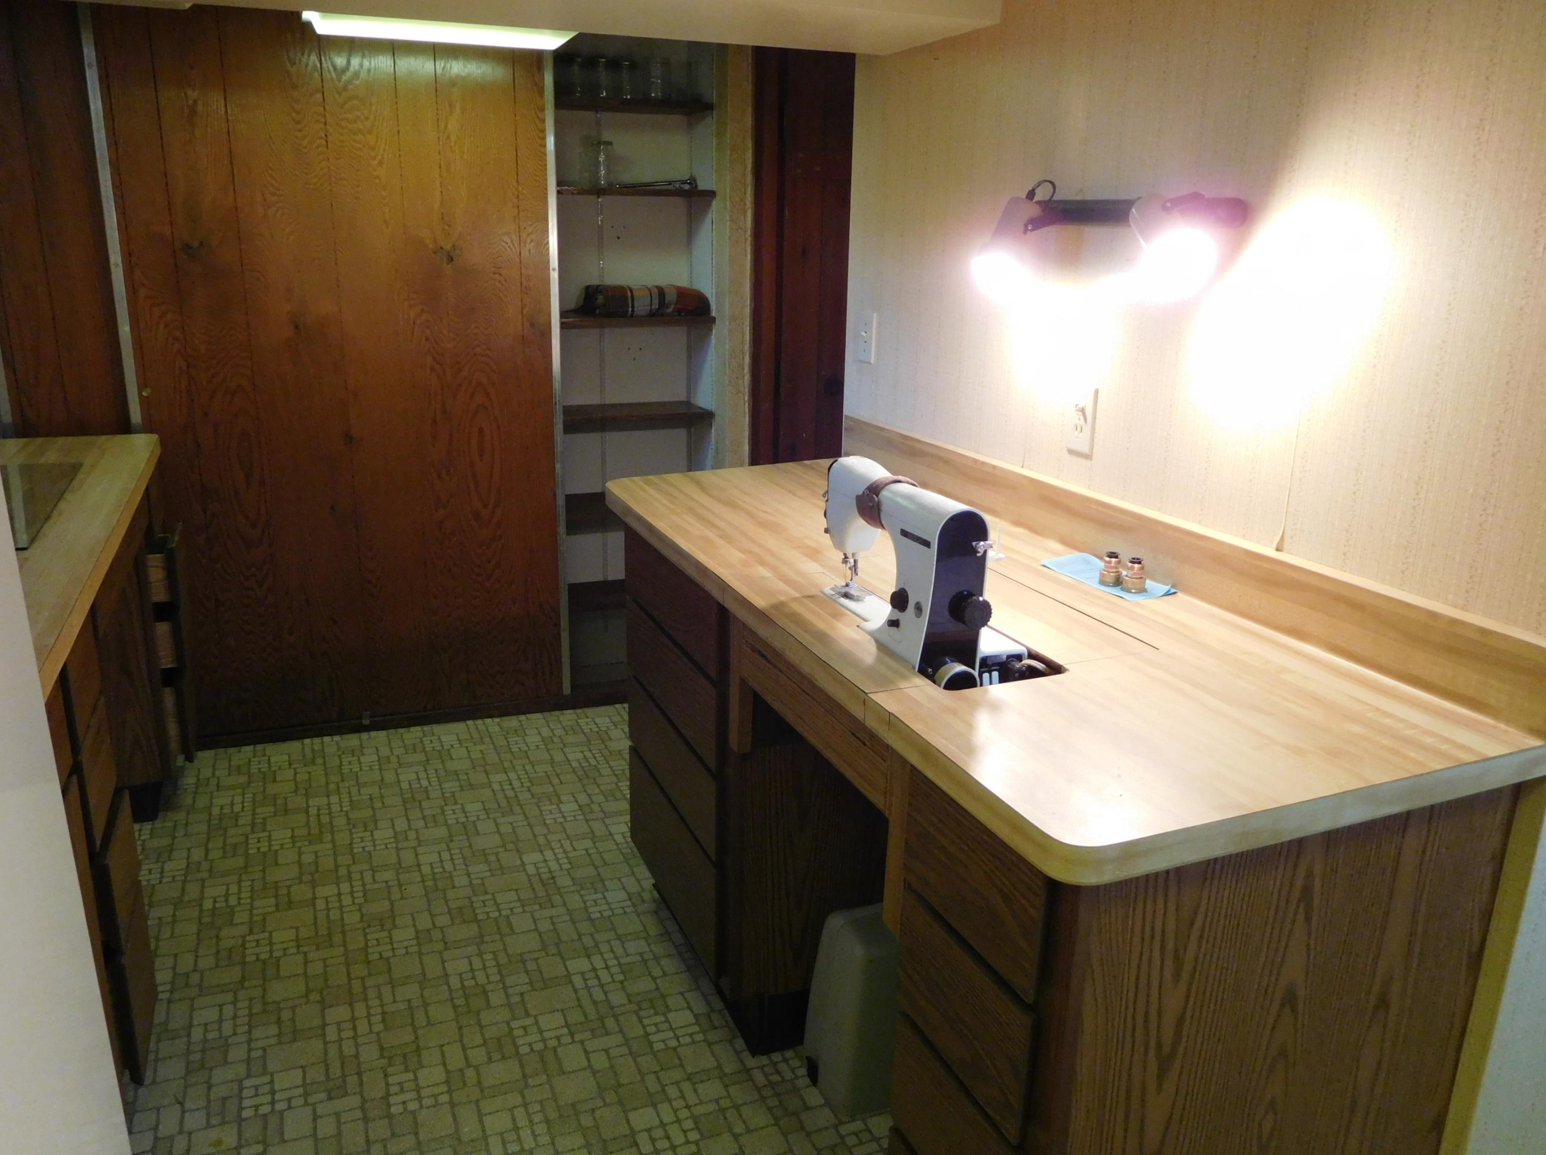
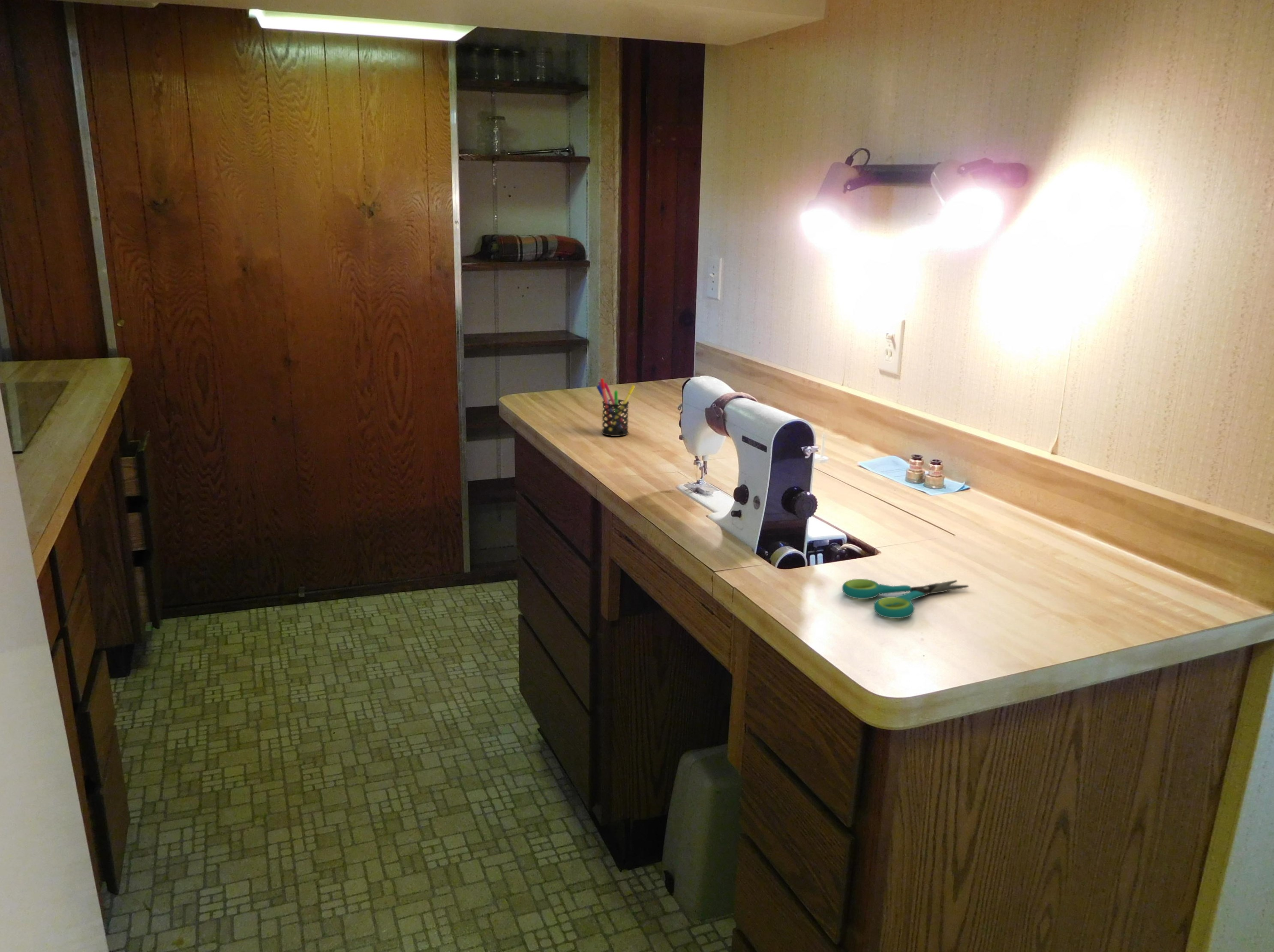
+ pen holder (614, 407)
+ scissors (913, 591)
